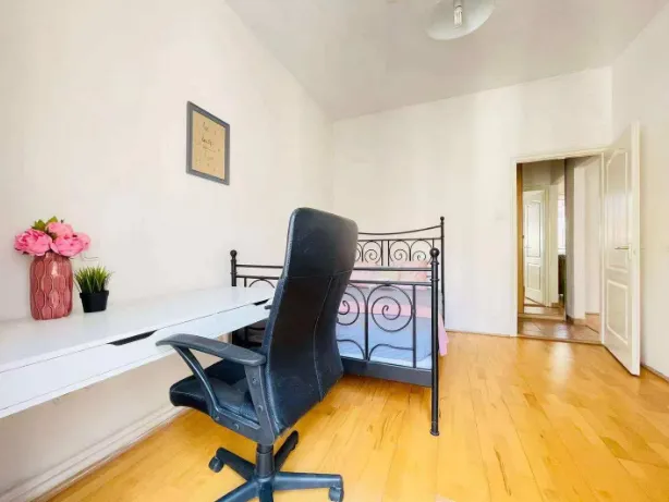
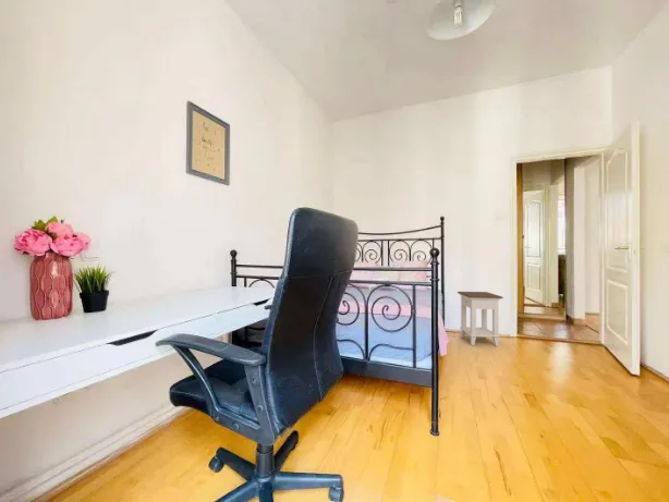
+ nightstand (475, 317)
